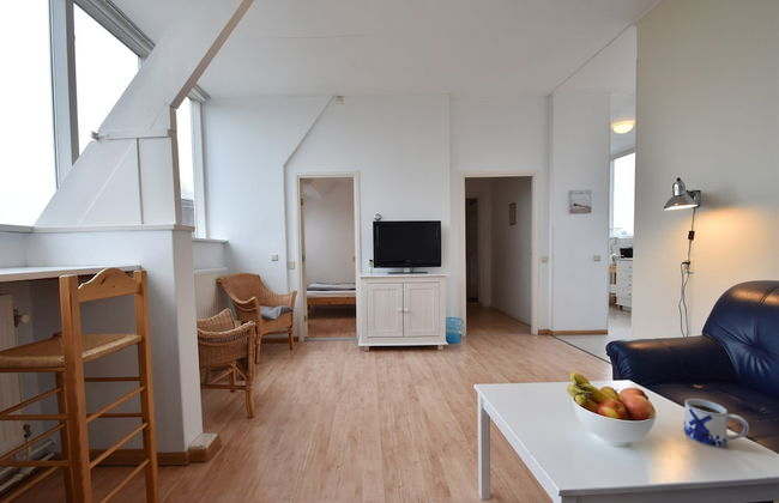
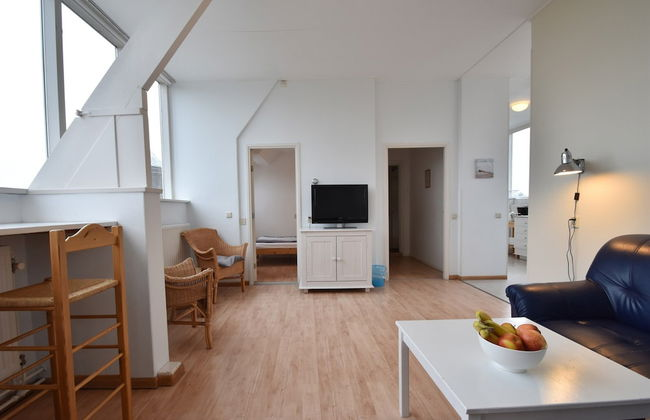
- mug (711, 423)
